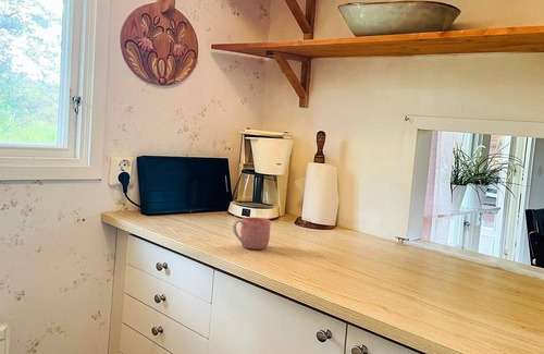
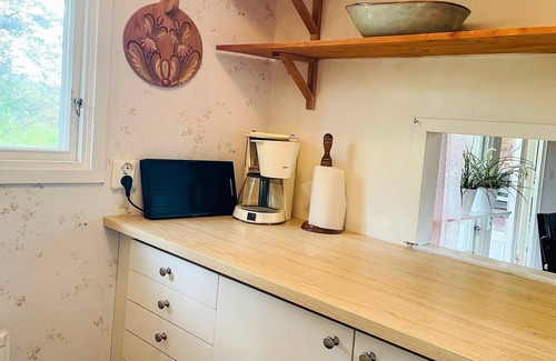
- mug (250, 233)
